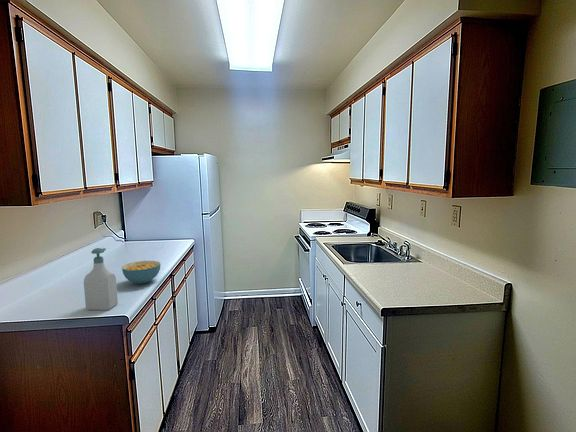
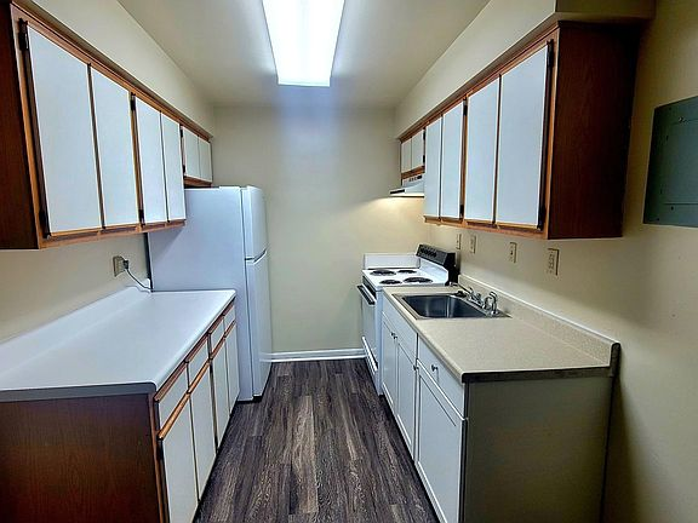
- soap bottle (101, 277)
- cereal bowl (141, 273)
